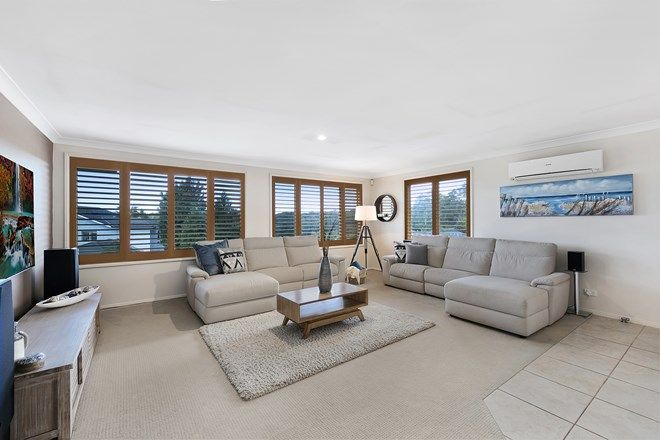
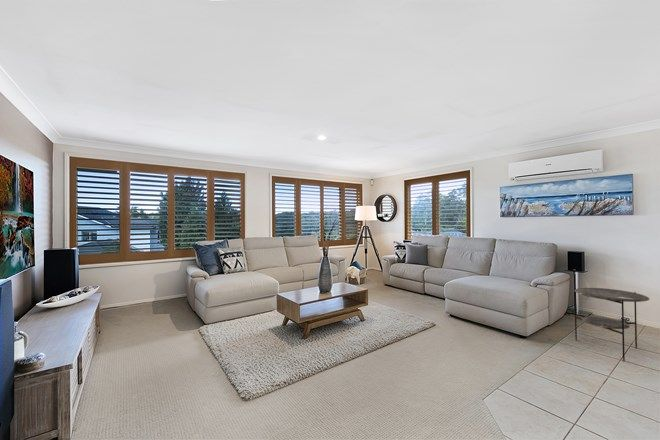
+ side table (610, 321)
